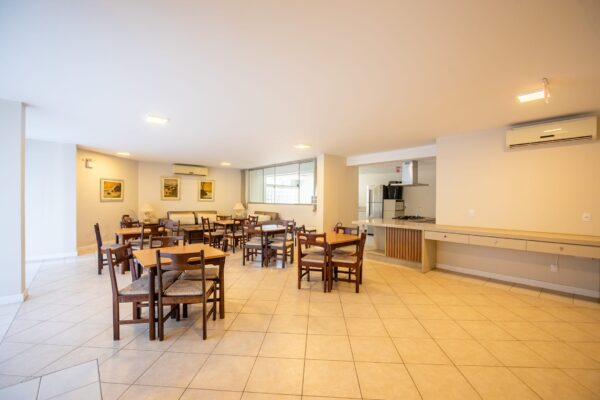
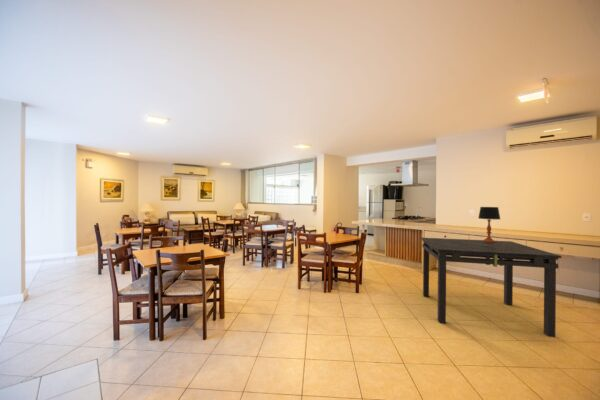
+ dining table (478, 263)
+ table lamp (489, 224)
